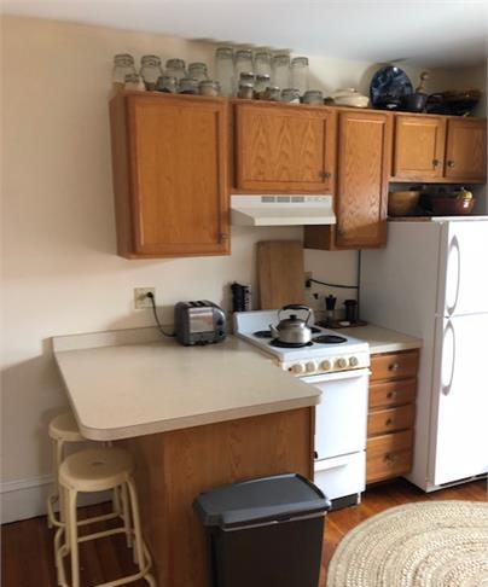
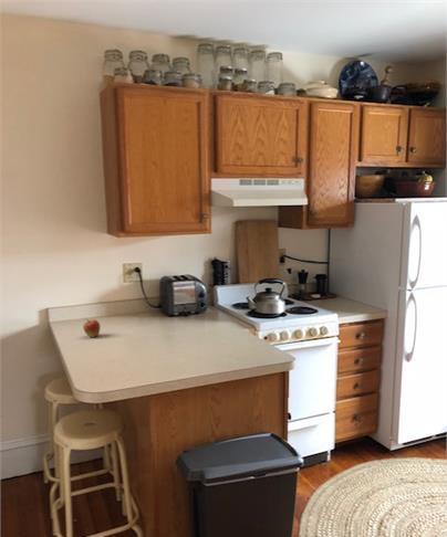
+ apple (92, 327)
